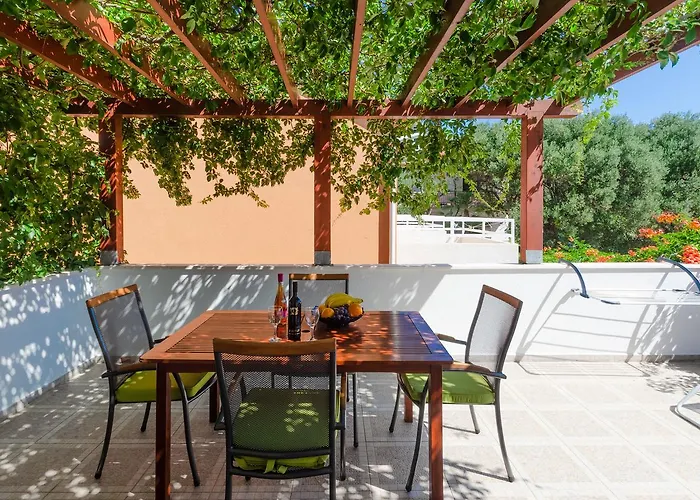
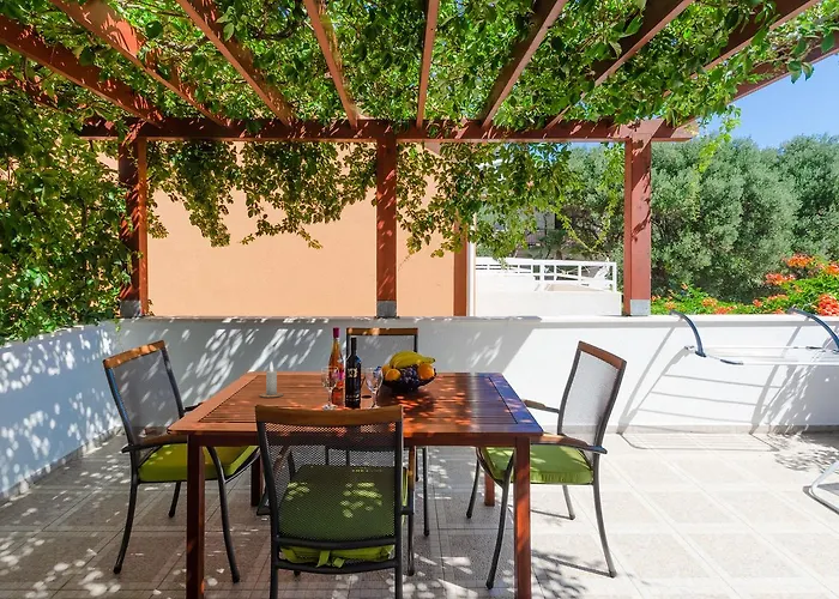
+ candle (271, 377)
